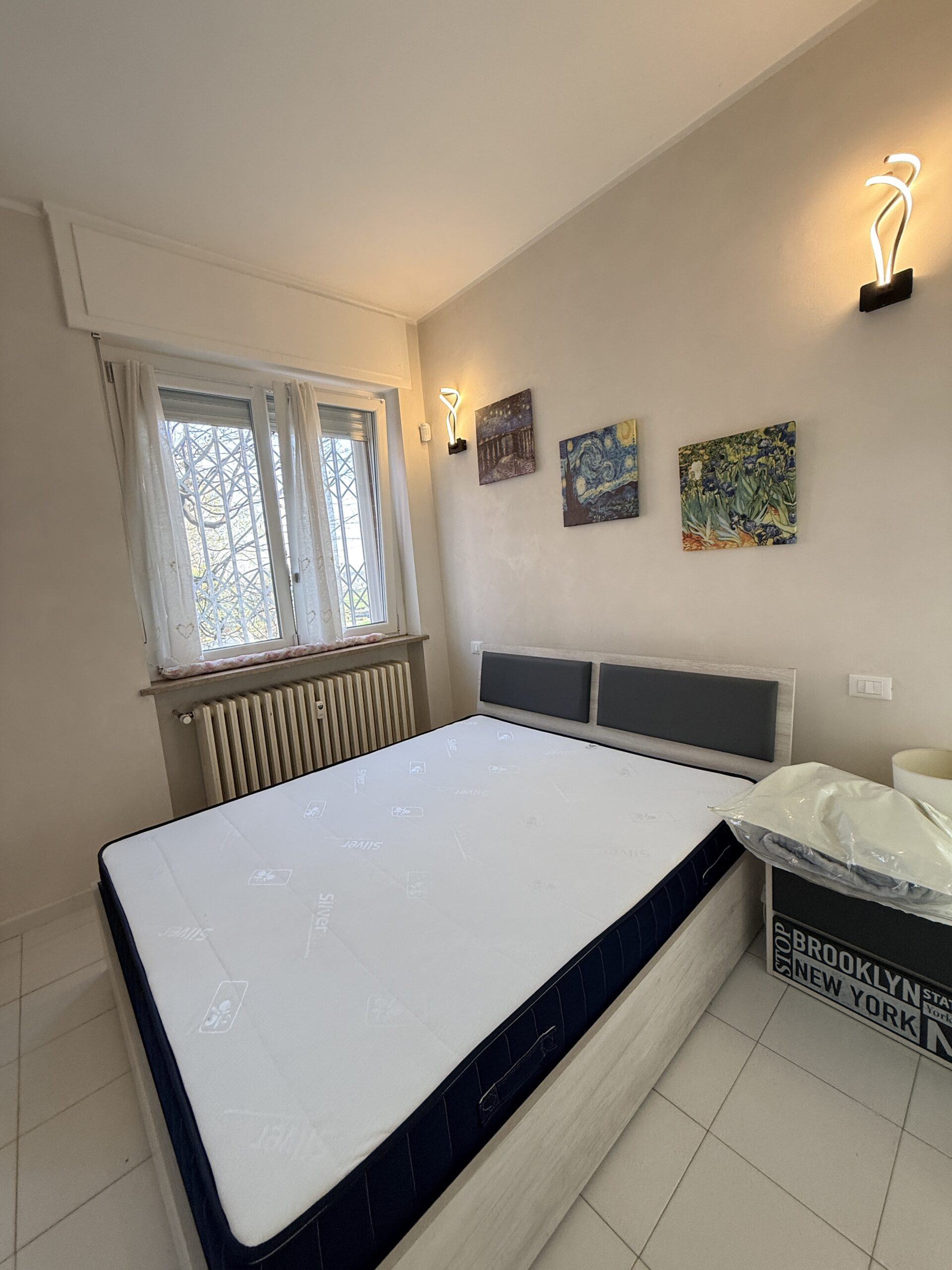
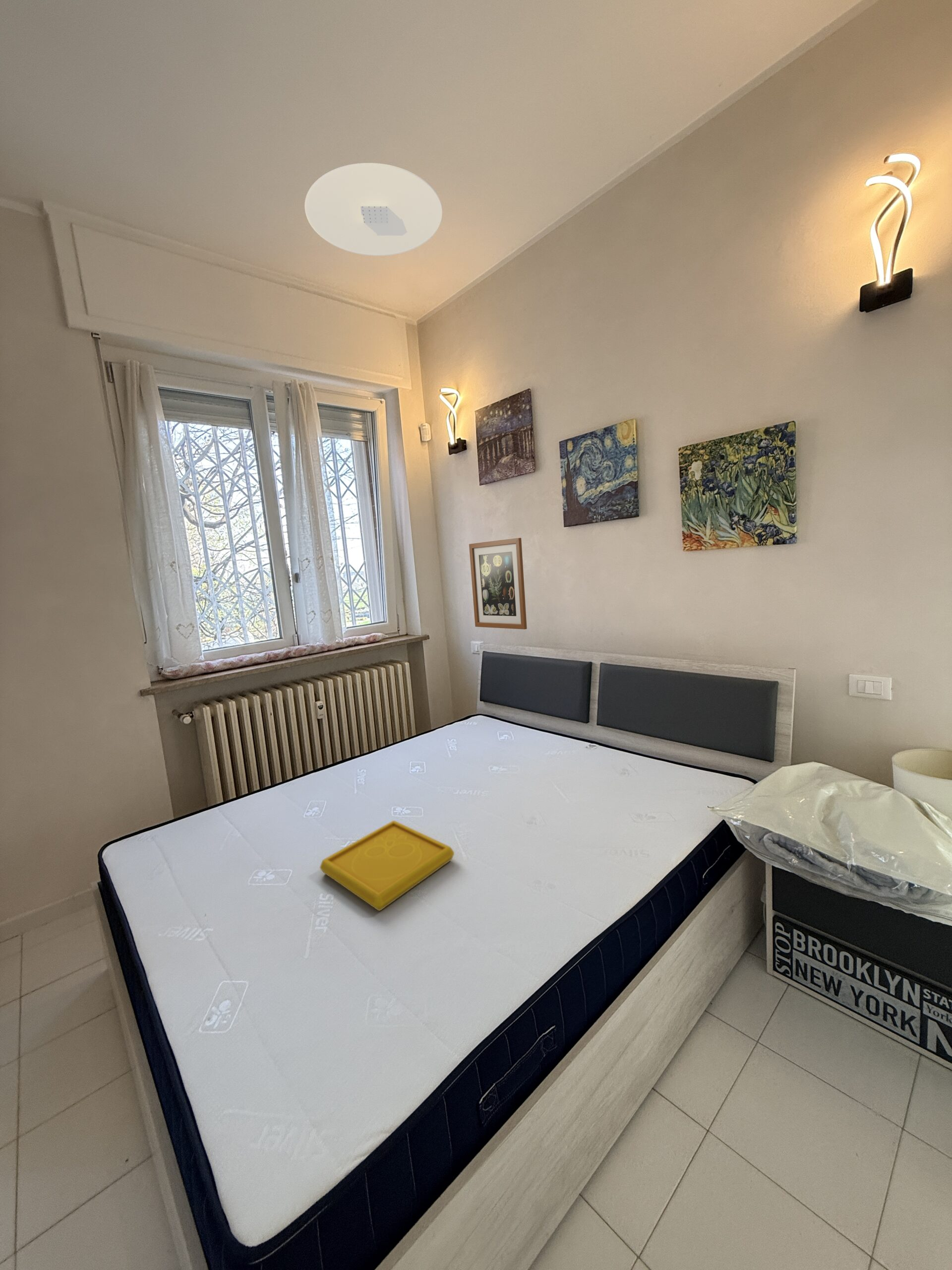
+ serving tray (387, 860)
+ wall art (497, 585)
+ ceiling light (374, 208)
